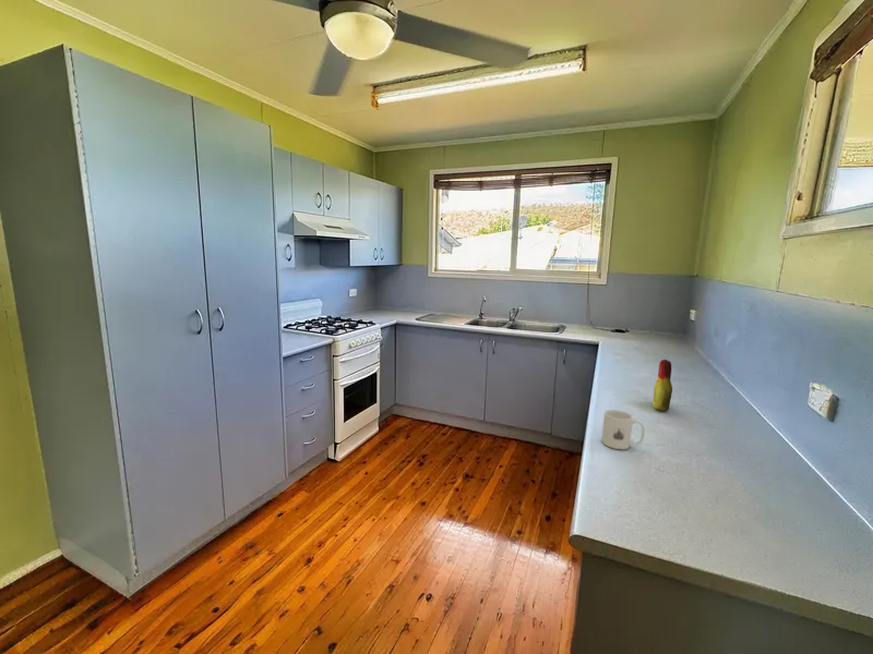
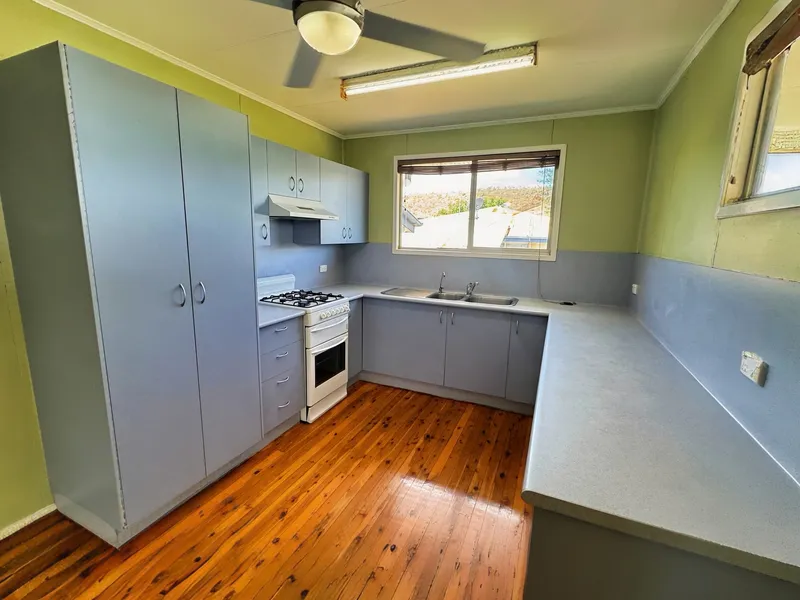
- mug (623, 429)
- bottle (663, 384)
